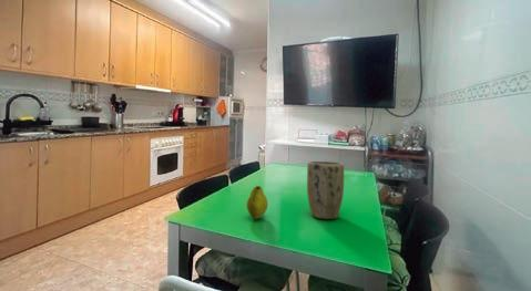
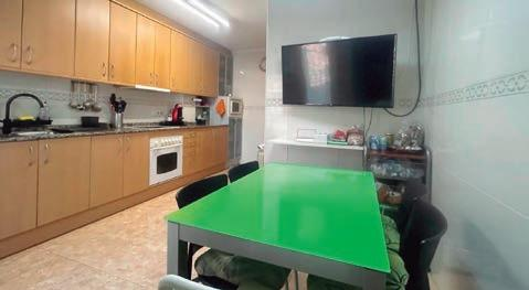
- fruit (256, 200)
- plant pot (325, 188)
